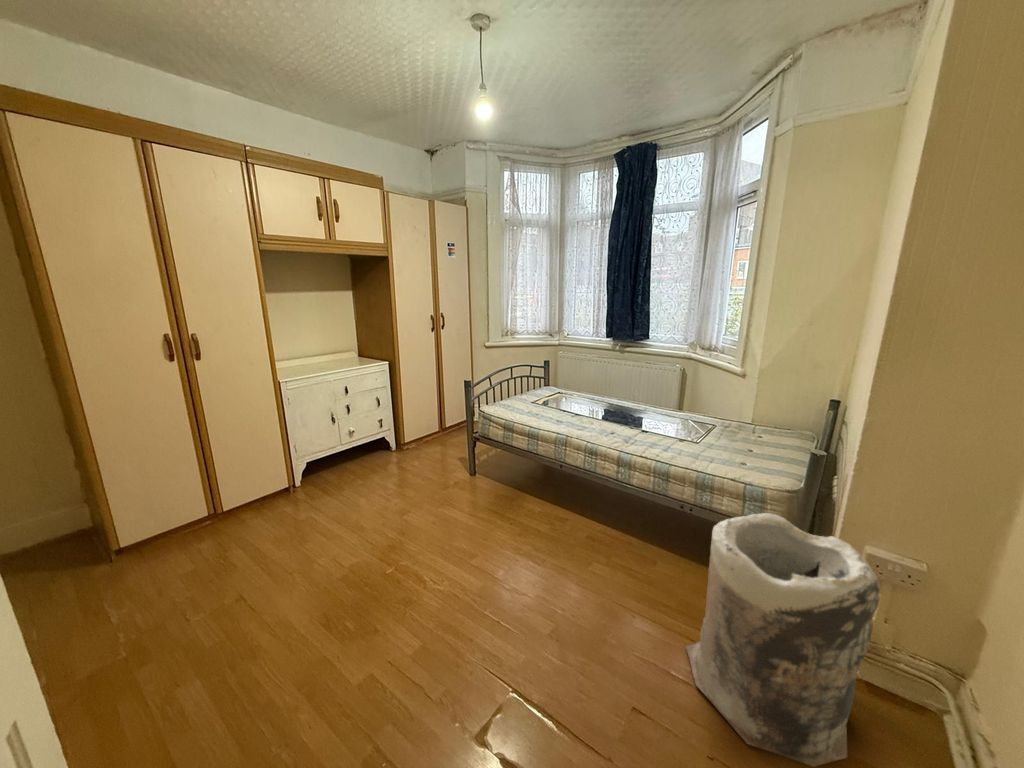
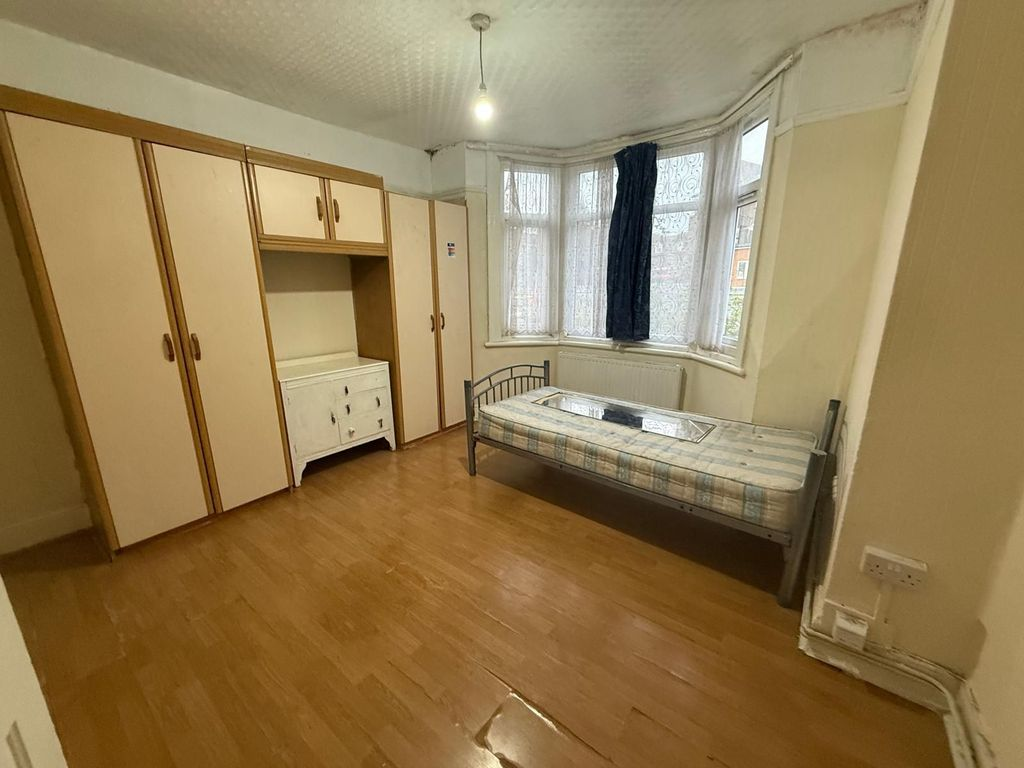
- bag (770, 616)
